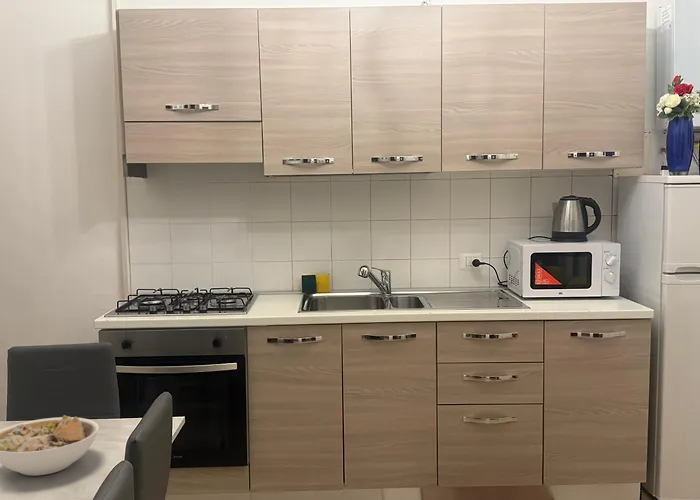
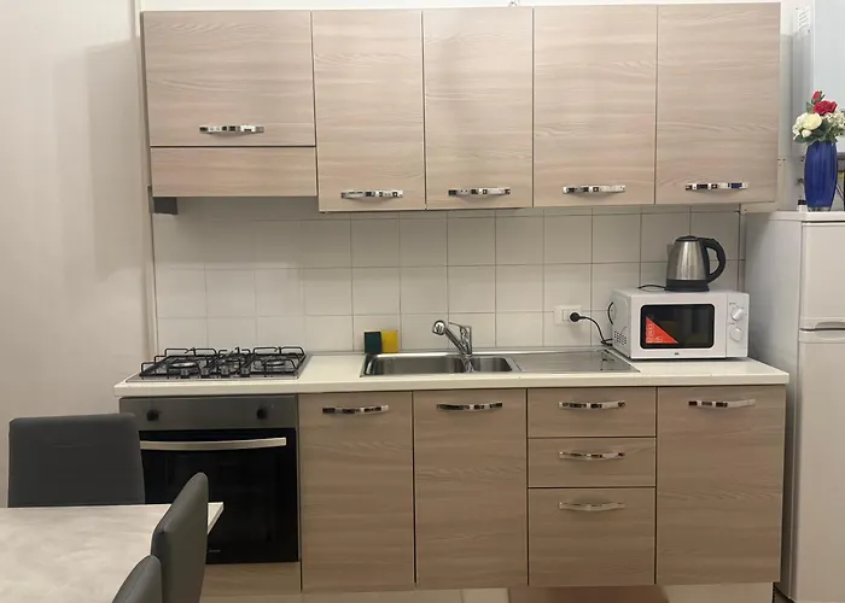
- bowl (44, 445)
